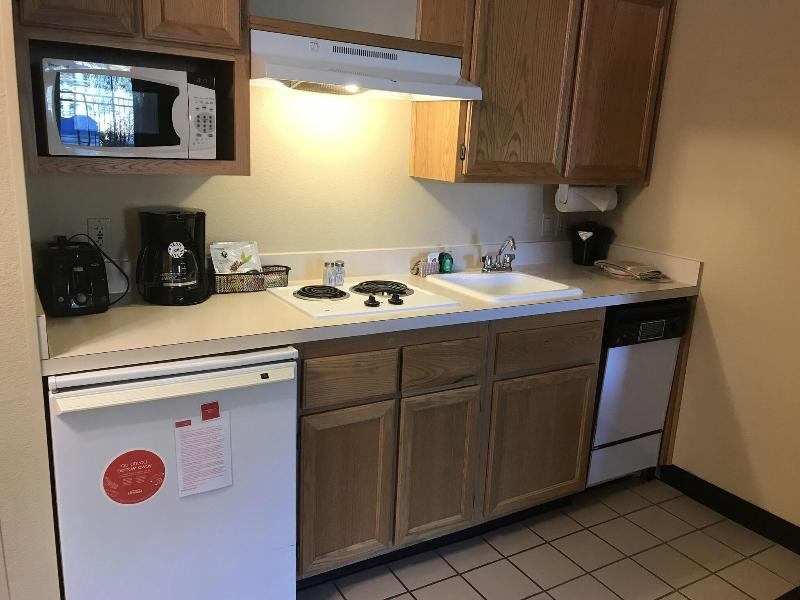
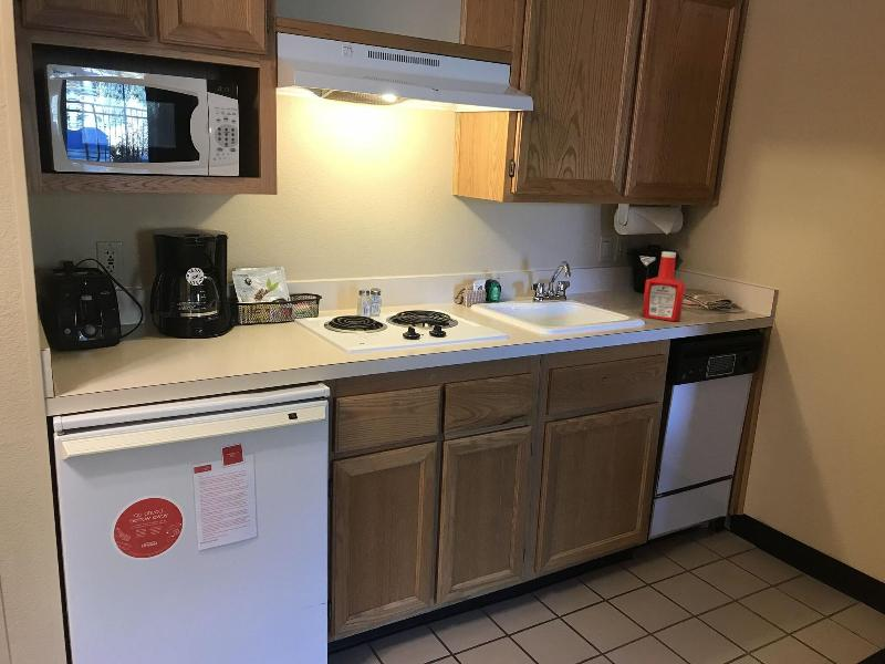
+ soap bottle (665, 286)
